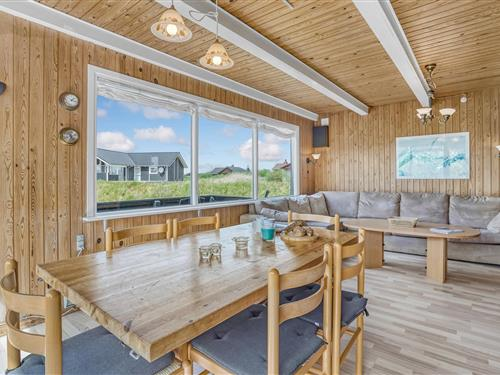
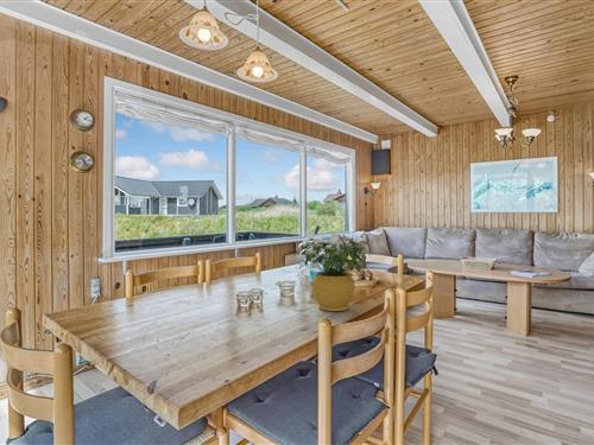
+ potted flower (335, 269)
